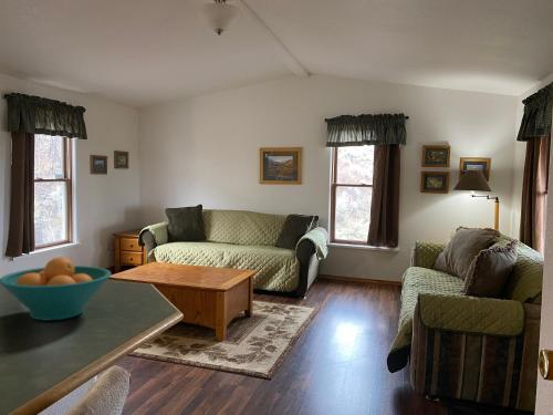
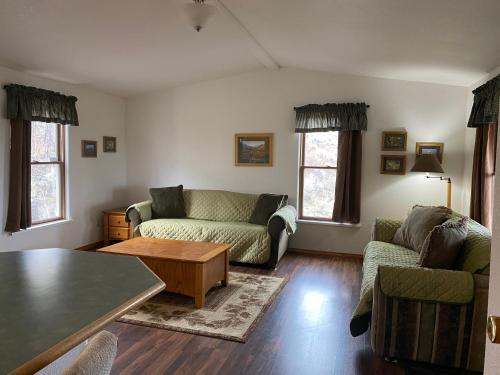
- fruit bowl (58, 286)
